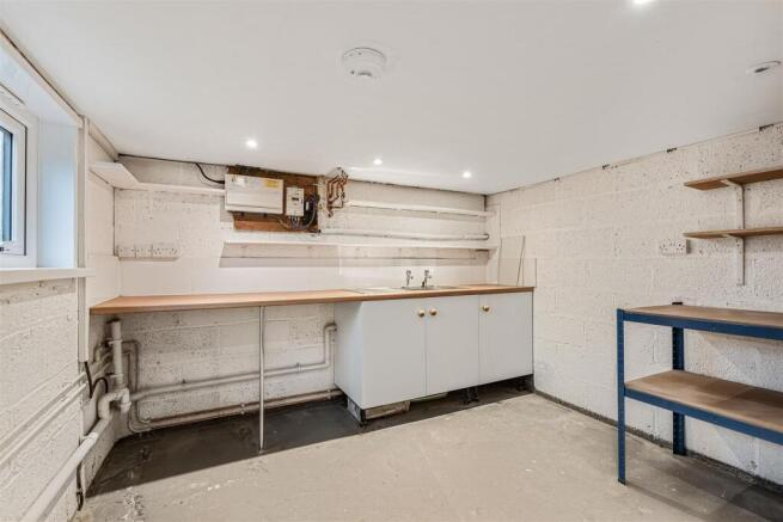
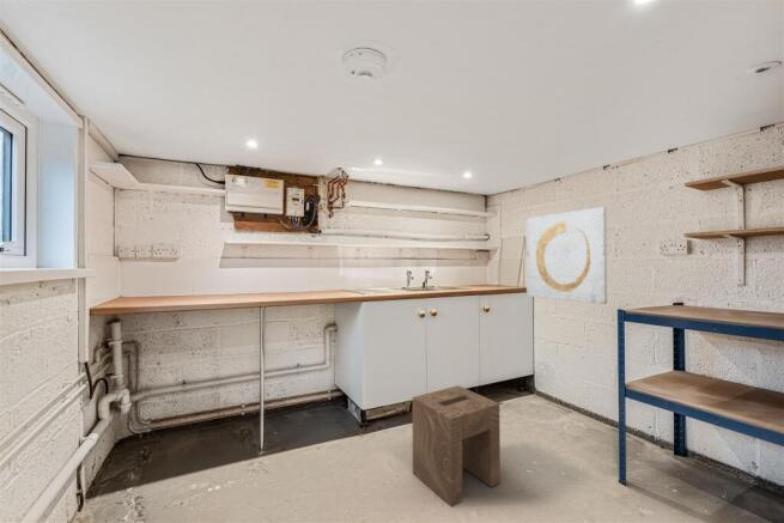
+ stool (455, 438)
+ wall art (561, 256)
